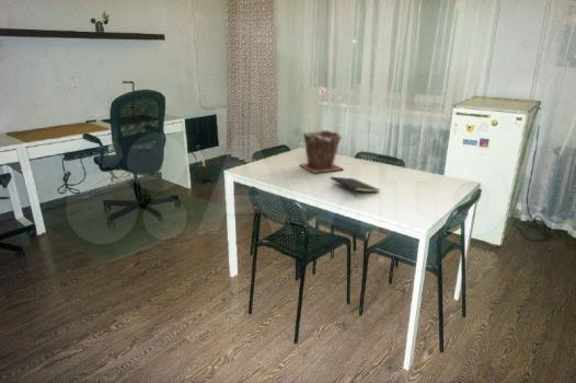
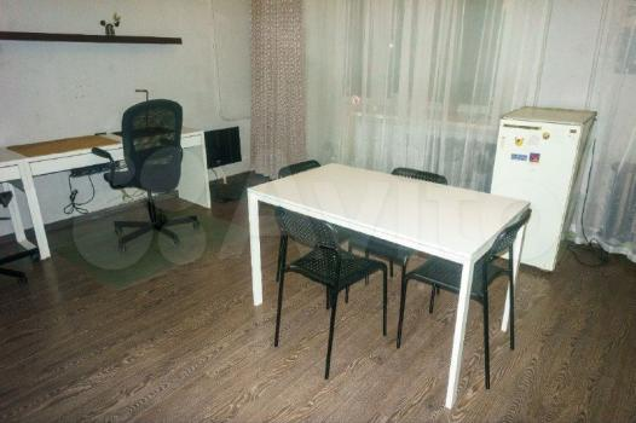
- notepad (354, 184)
- plant pot (321, 150)
